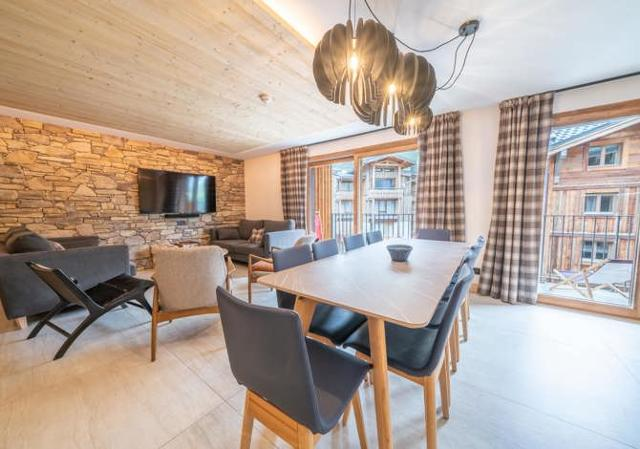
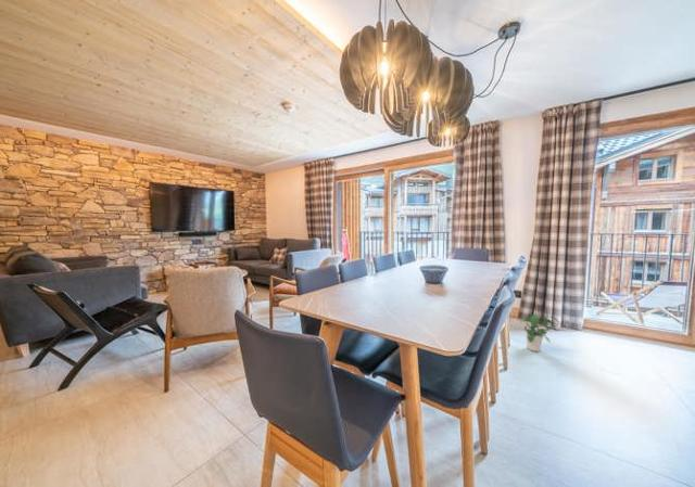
+ potted plant (538, 331)
